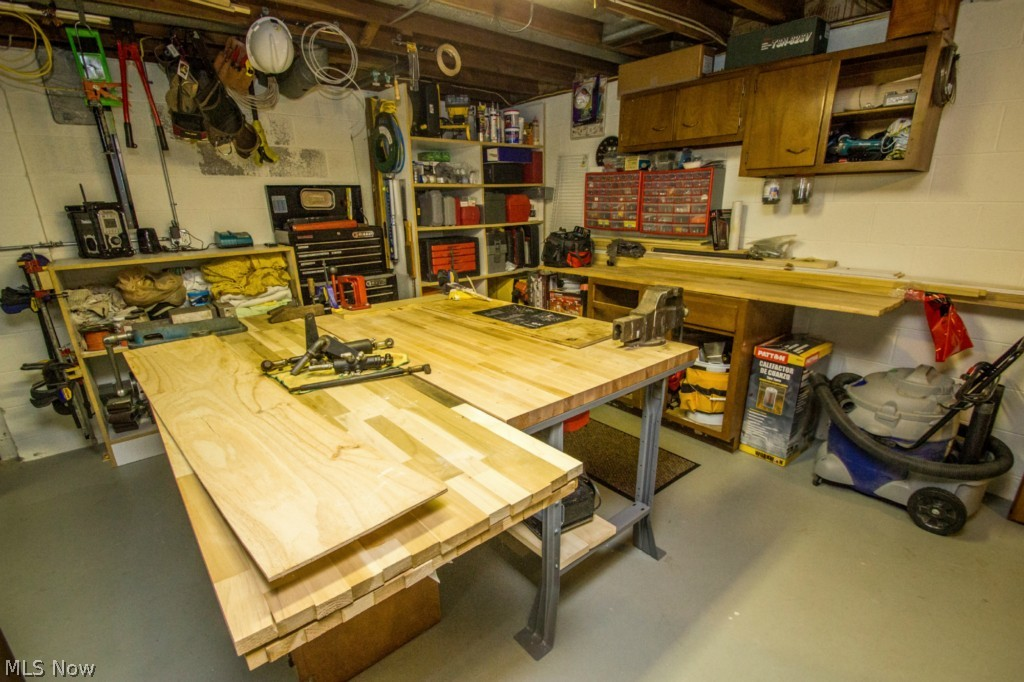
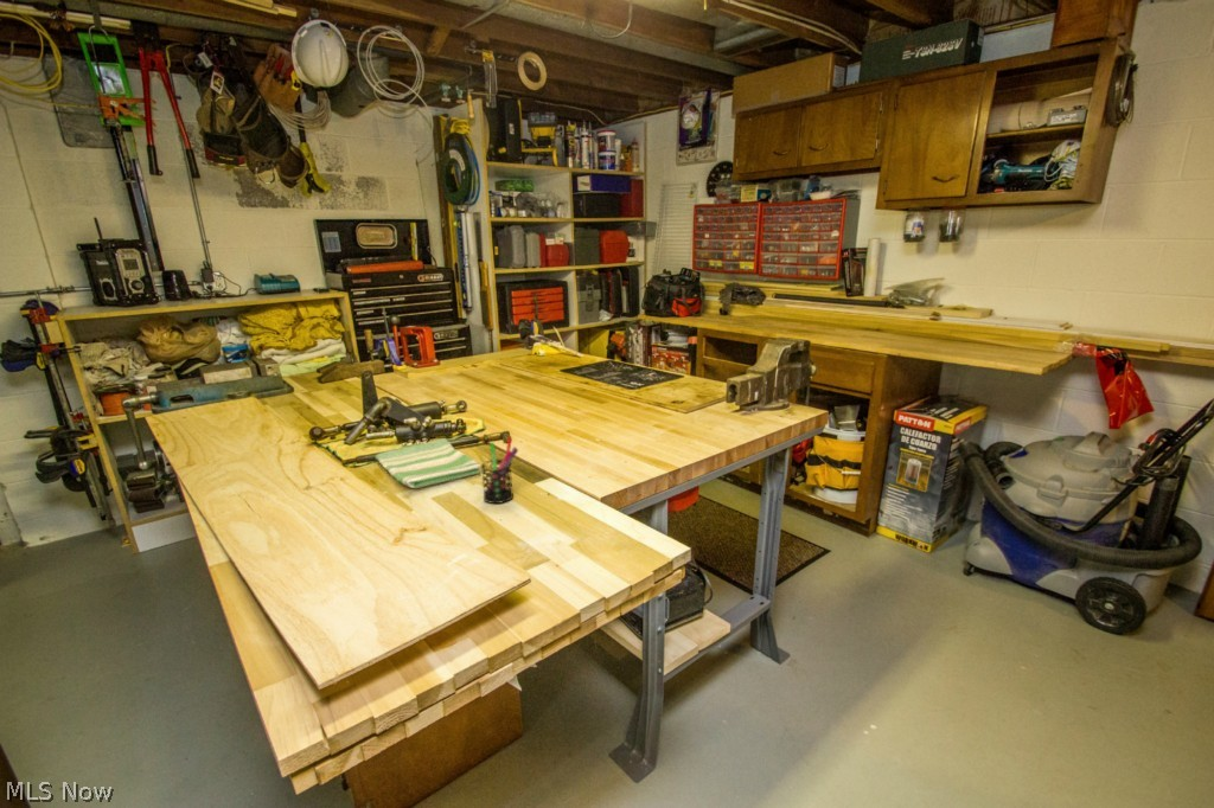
+ pen holder (497, 467)
+ dish towel (427, 461)
